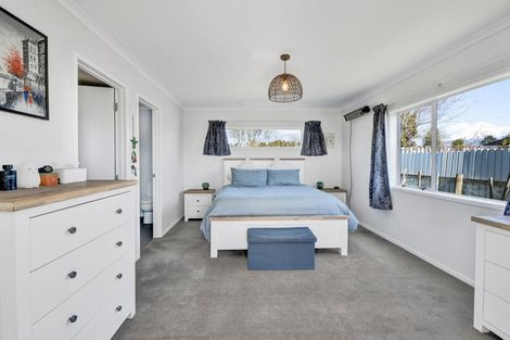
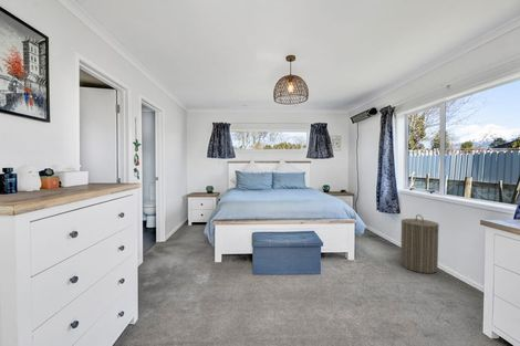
+ laundry hamper (418, 240)
